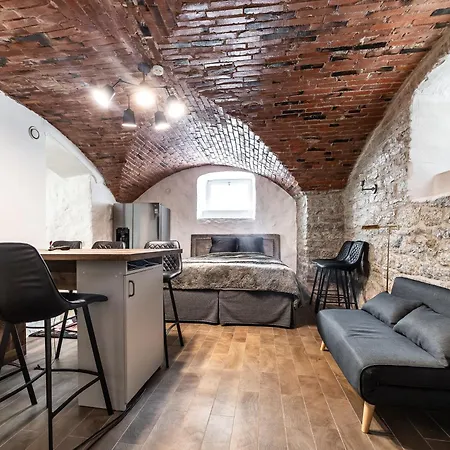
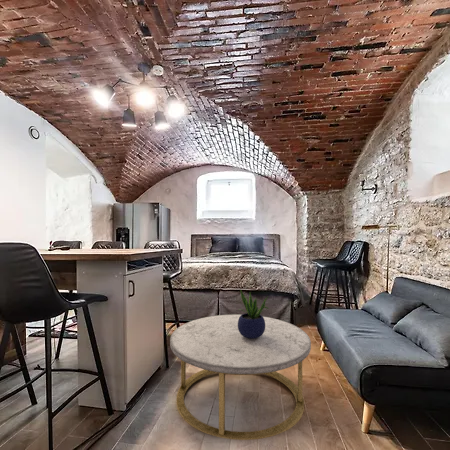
+ potted plant (252, 312)
+ coffee table (239, 366)
